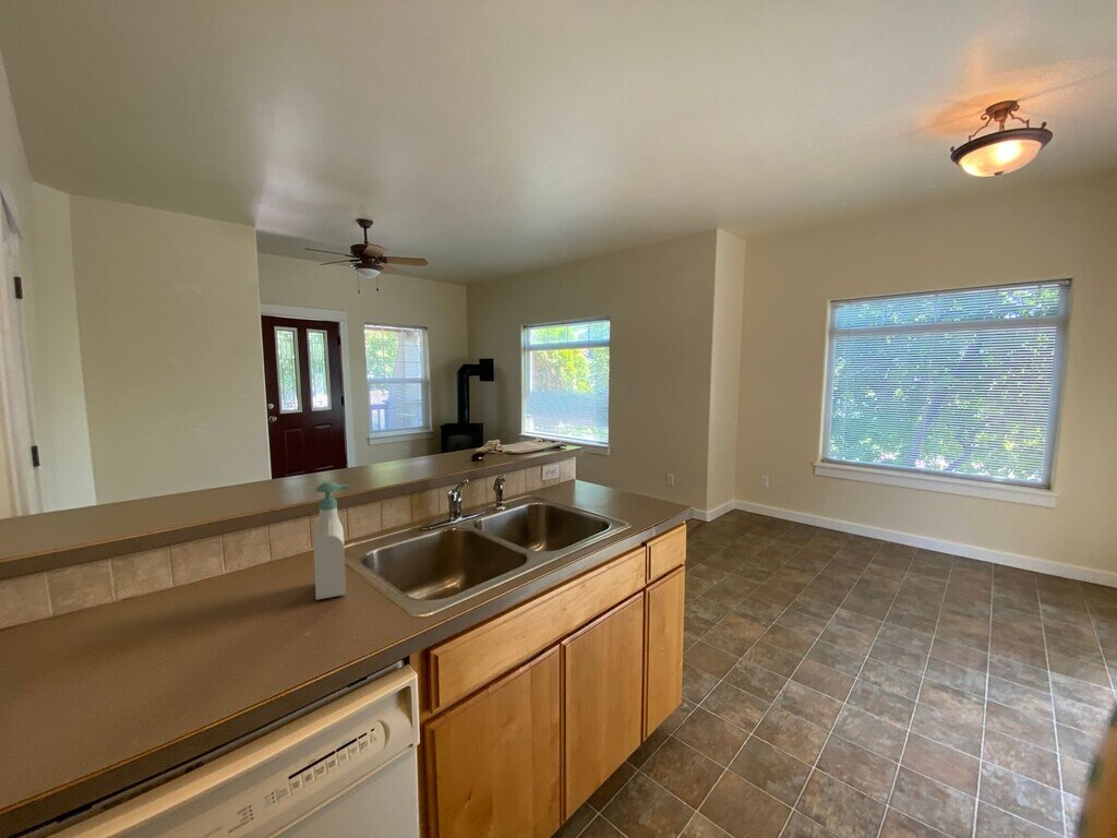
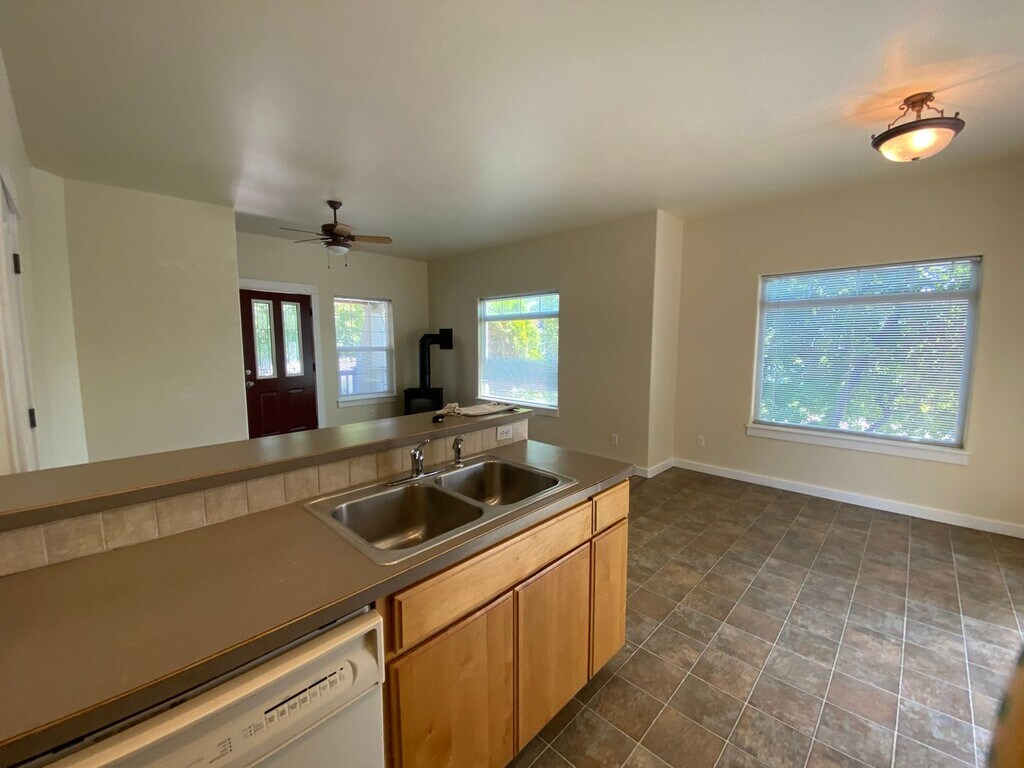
- soap bottle (333, 535)
